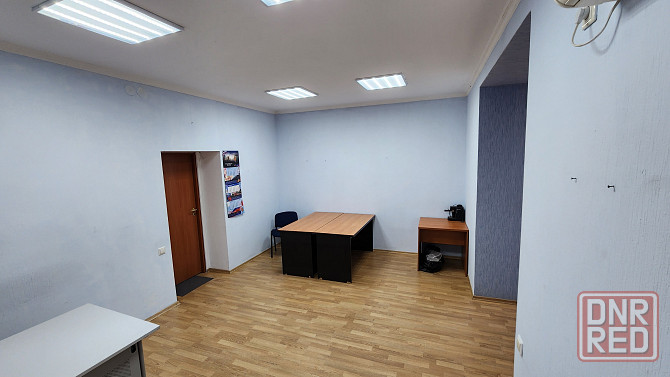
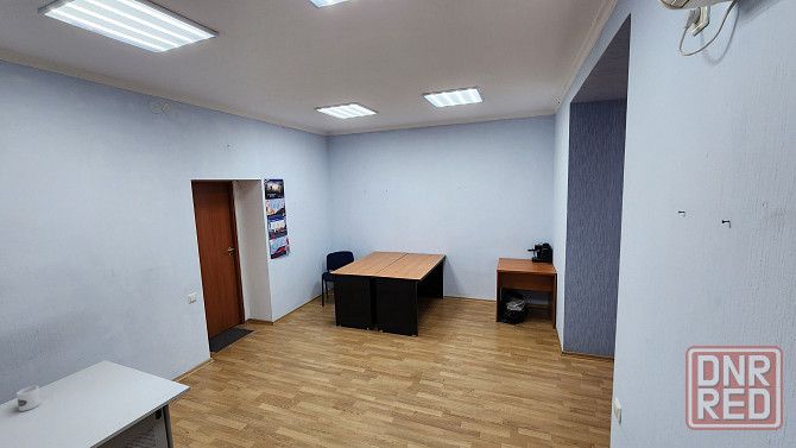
+ mug (26, 397)
